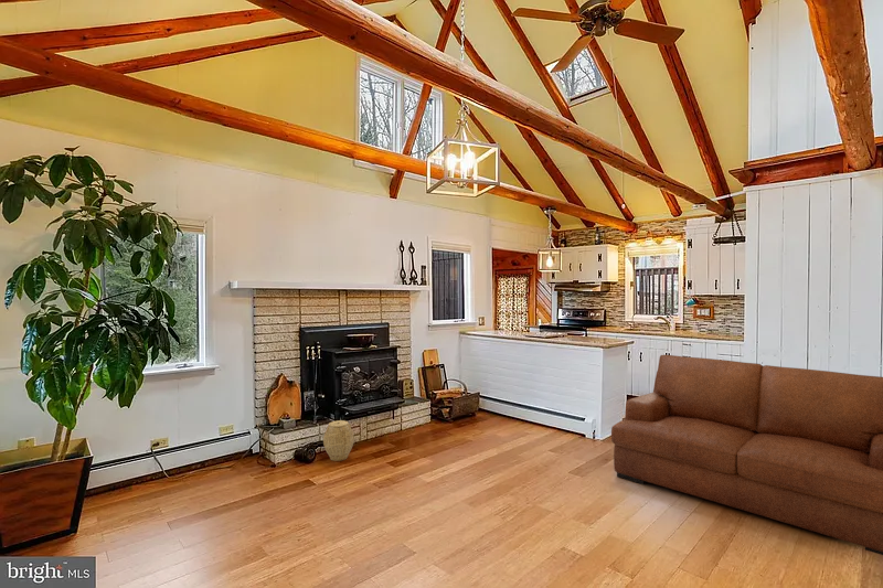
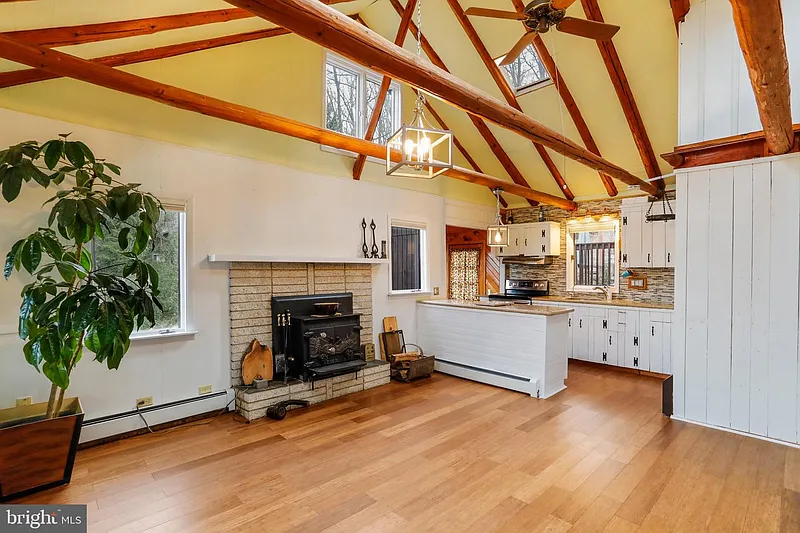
- sofa (753, 429)
- woven basket (338, 439)
